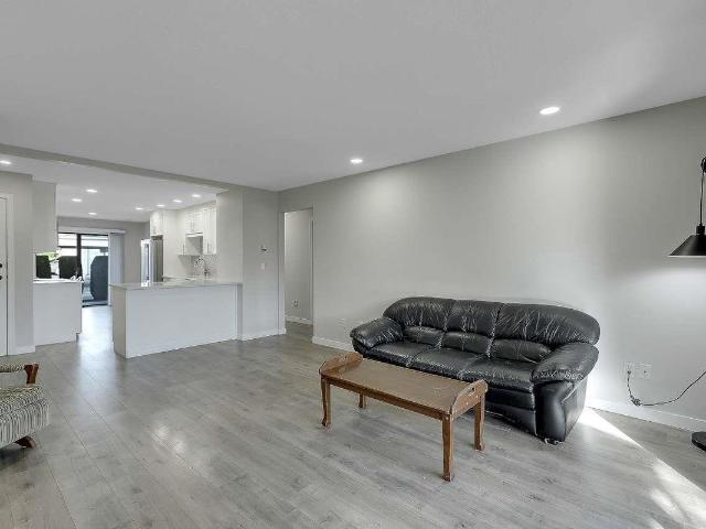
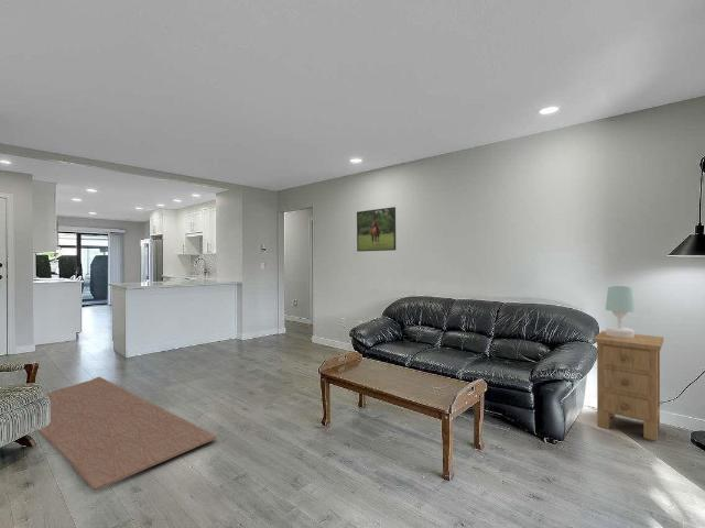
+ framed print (375, 230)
+ nightstand (628, 382)
+ rug (95, 413)
+ table lamp (619, 310)
